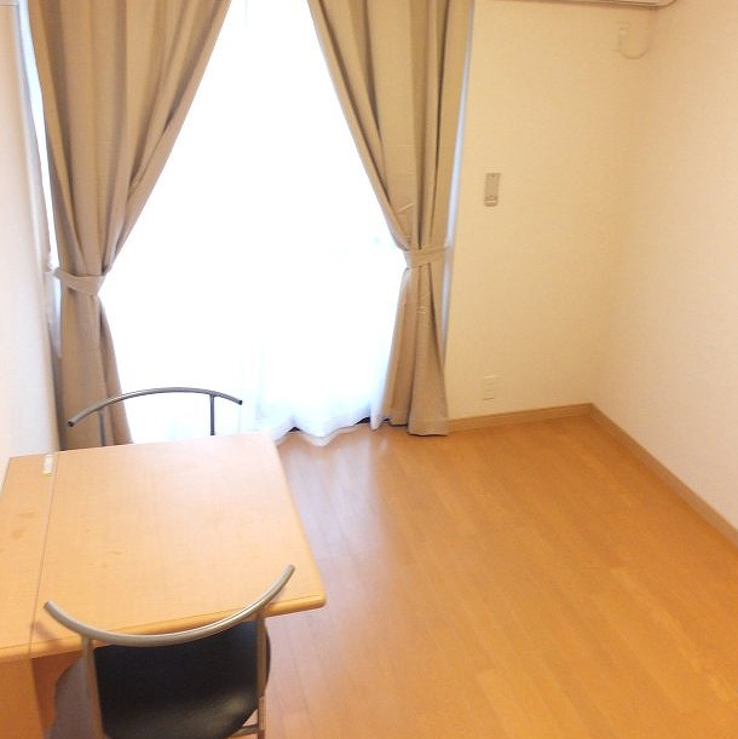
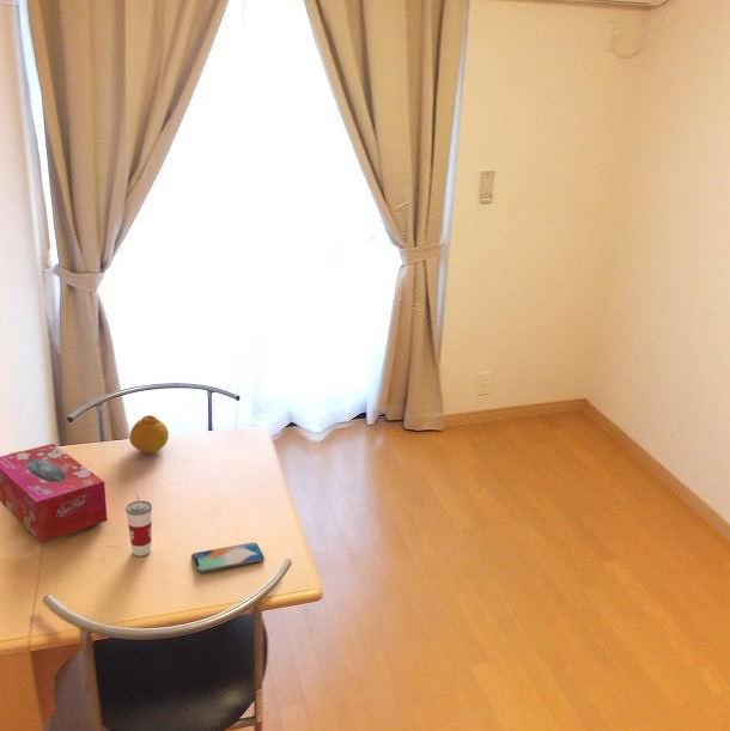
+ cup (139, 520)
+ fruit (148, 433)
+ tissue box (47, 488)
+ smartphone (227, 556)
